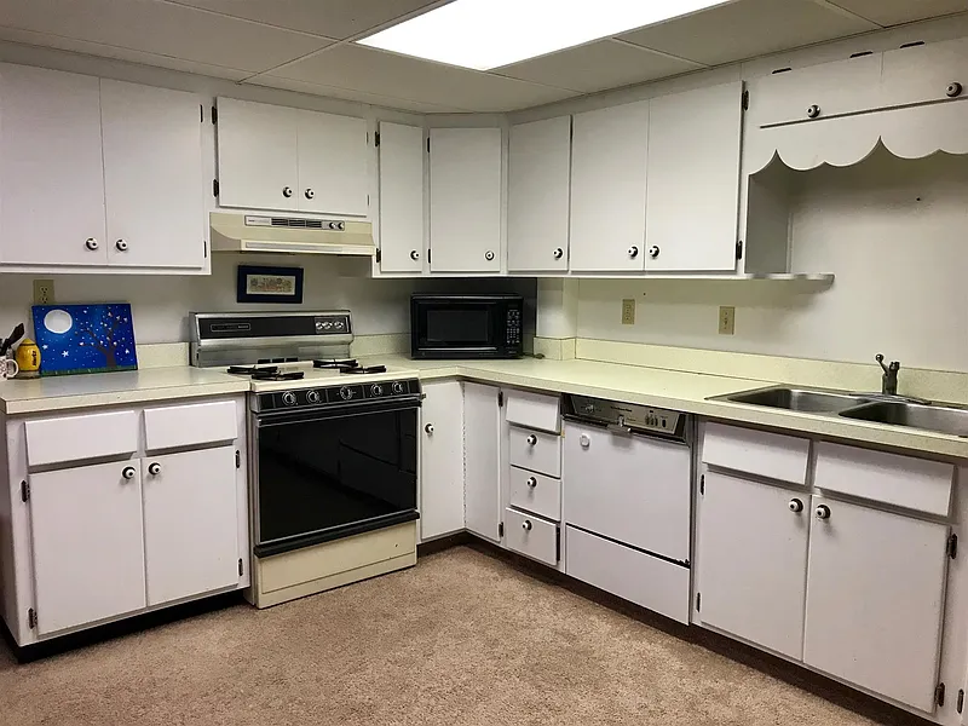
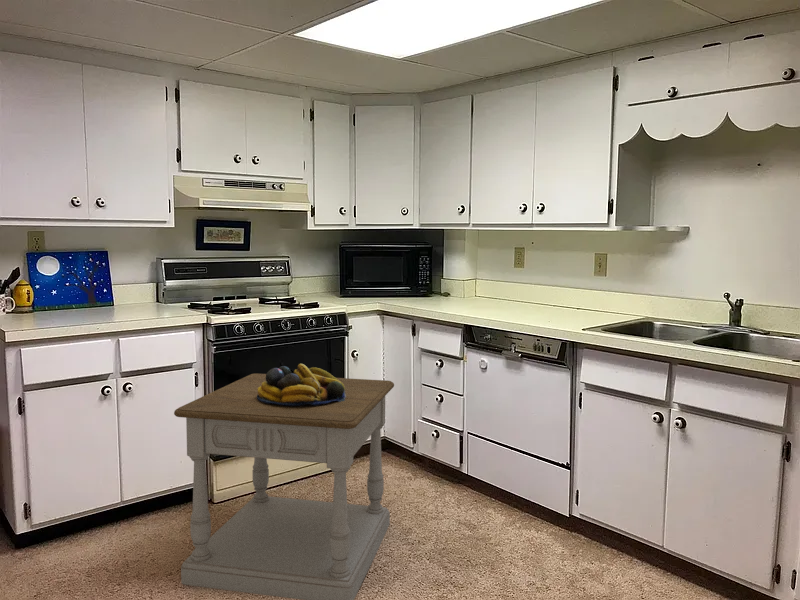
+ fruit bowl (301, 380)
+ side table (295, 460)
